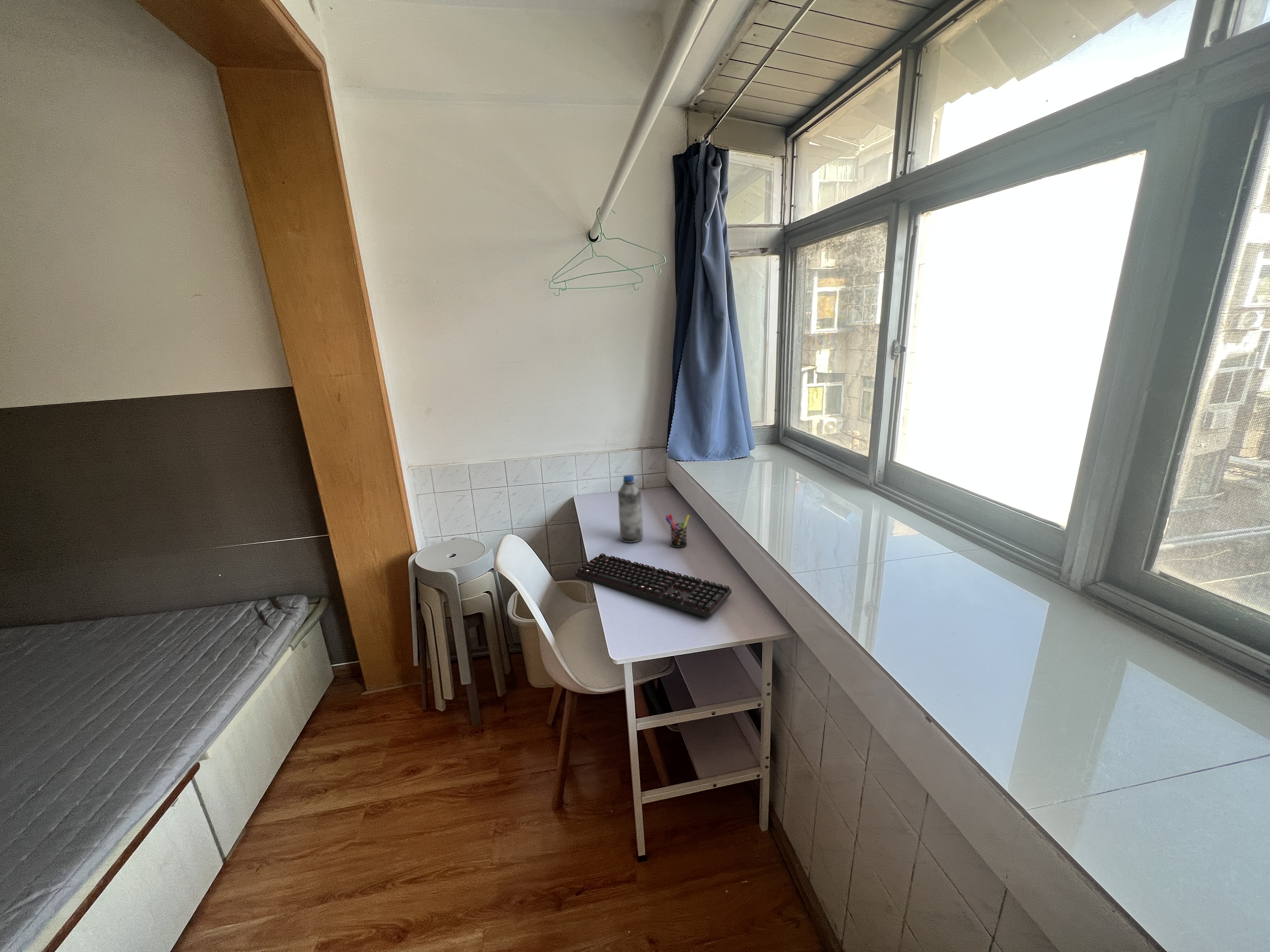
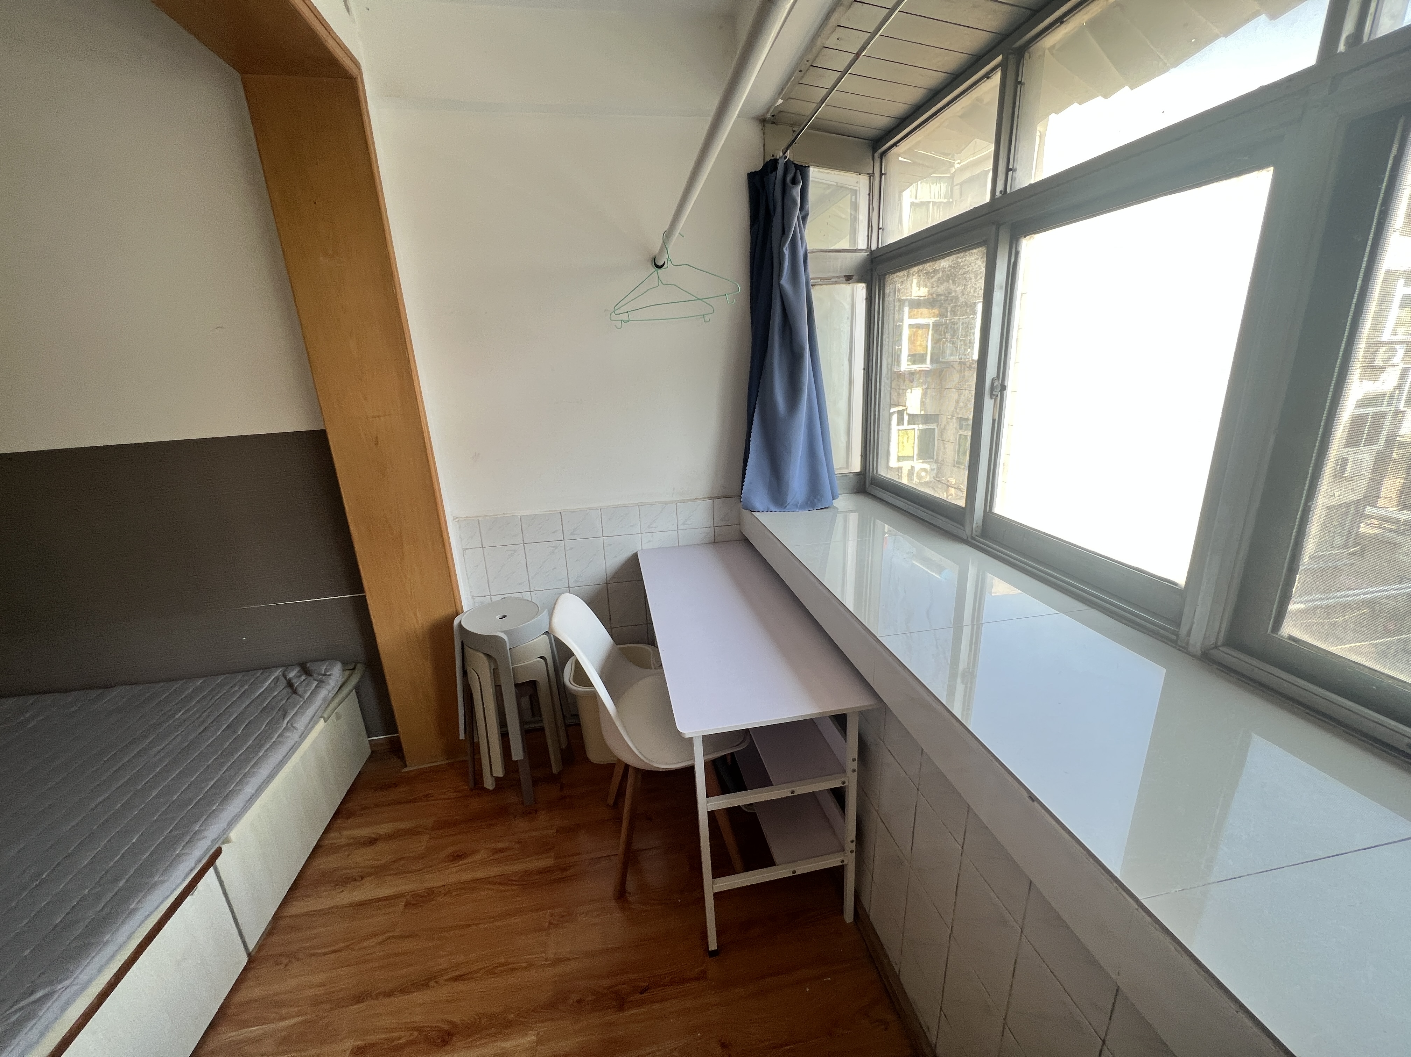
- keyboard (649, 581)
- water bottle (630, 507)
- pen holder (678, 530)
